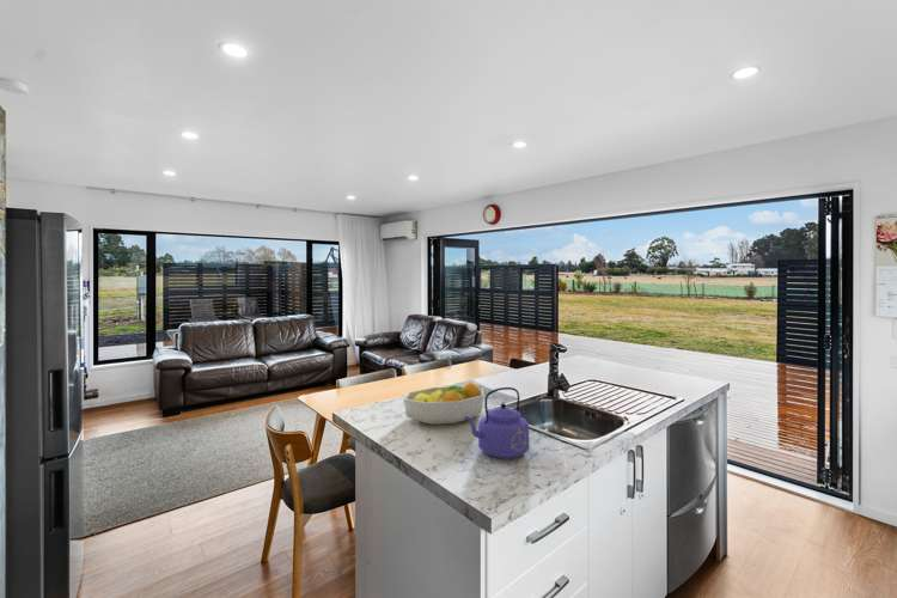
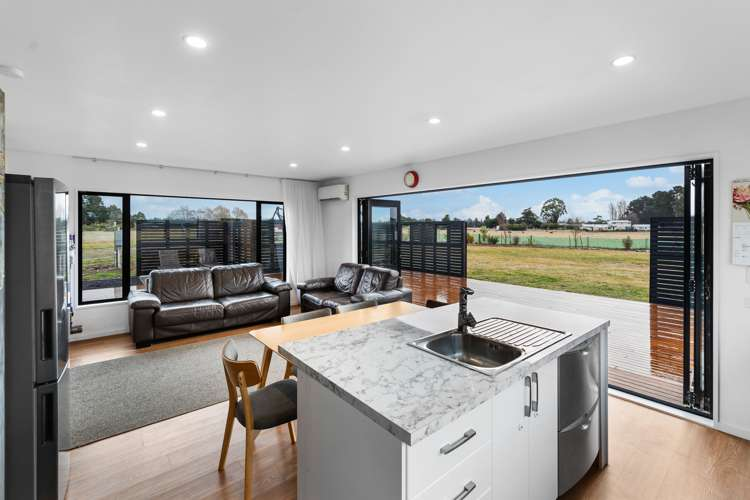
- kettle (495, 420)
- fruit bowl (445, 399)
